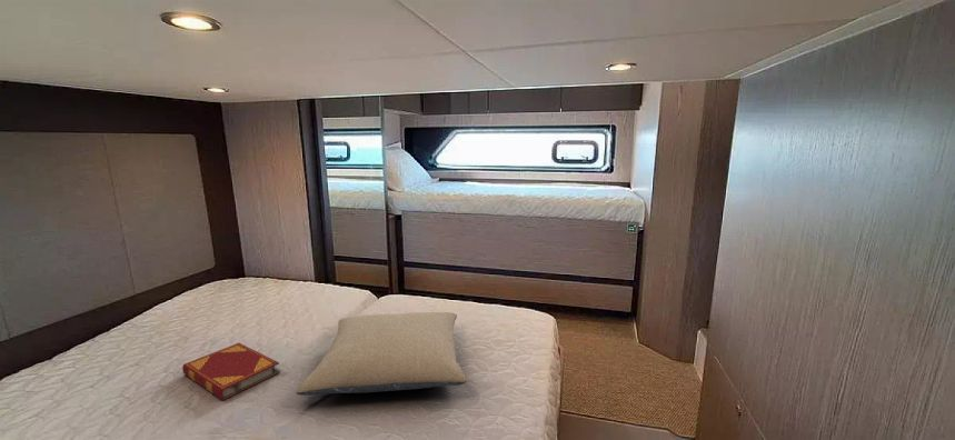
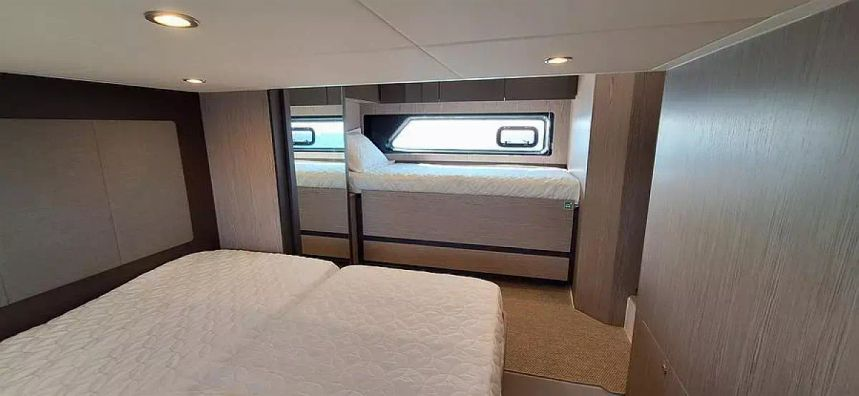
- pillow (391, 346)
- hardback book (231, 368)
